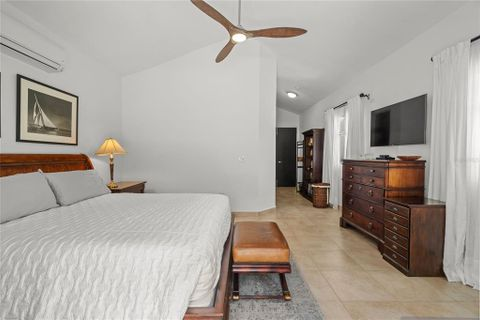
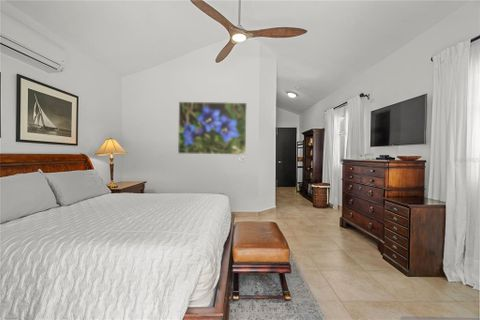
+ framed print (212, 128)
